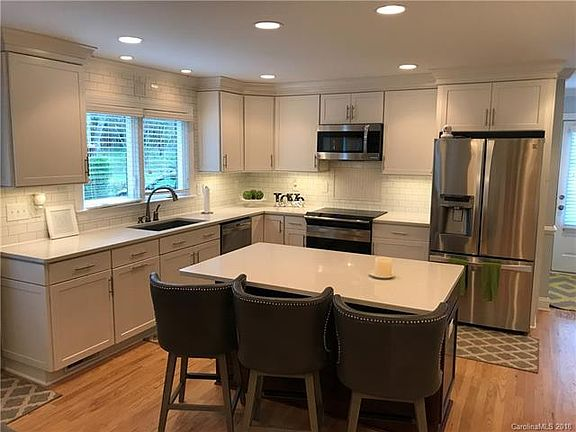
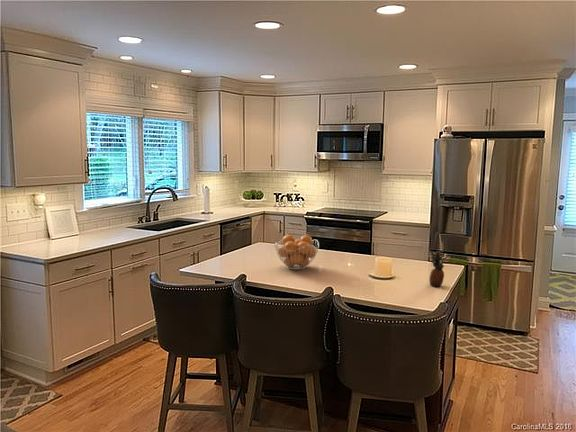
+ fruit basket (296, 251)
+ fruit (435, 267)
